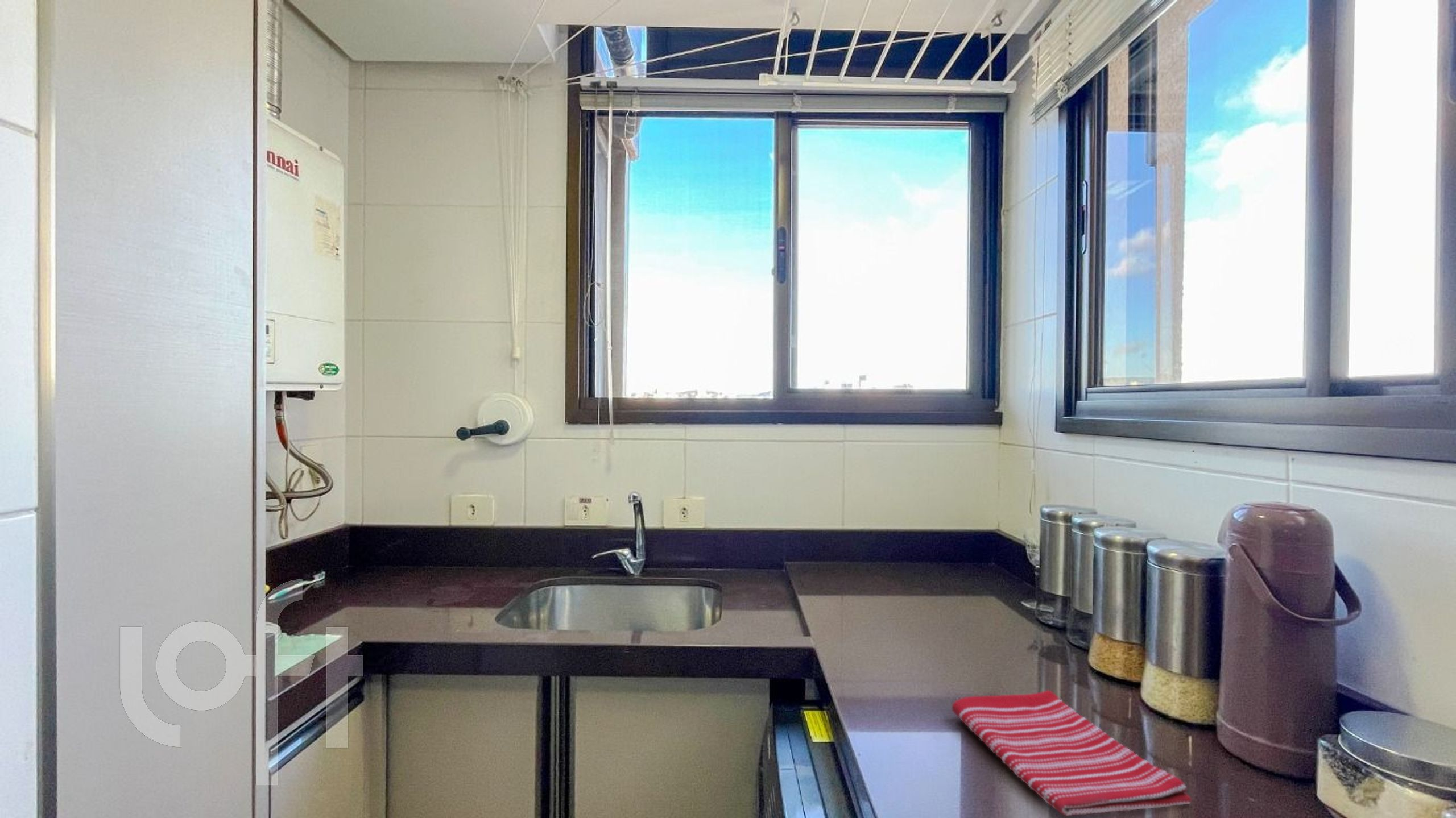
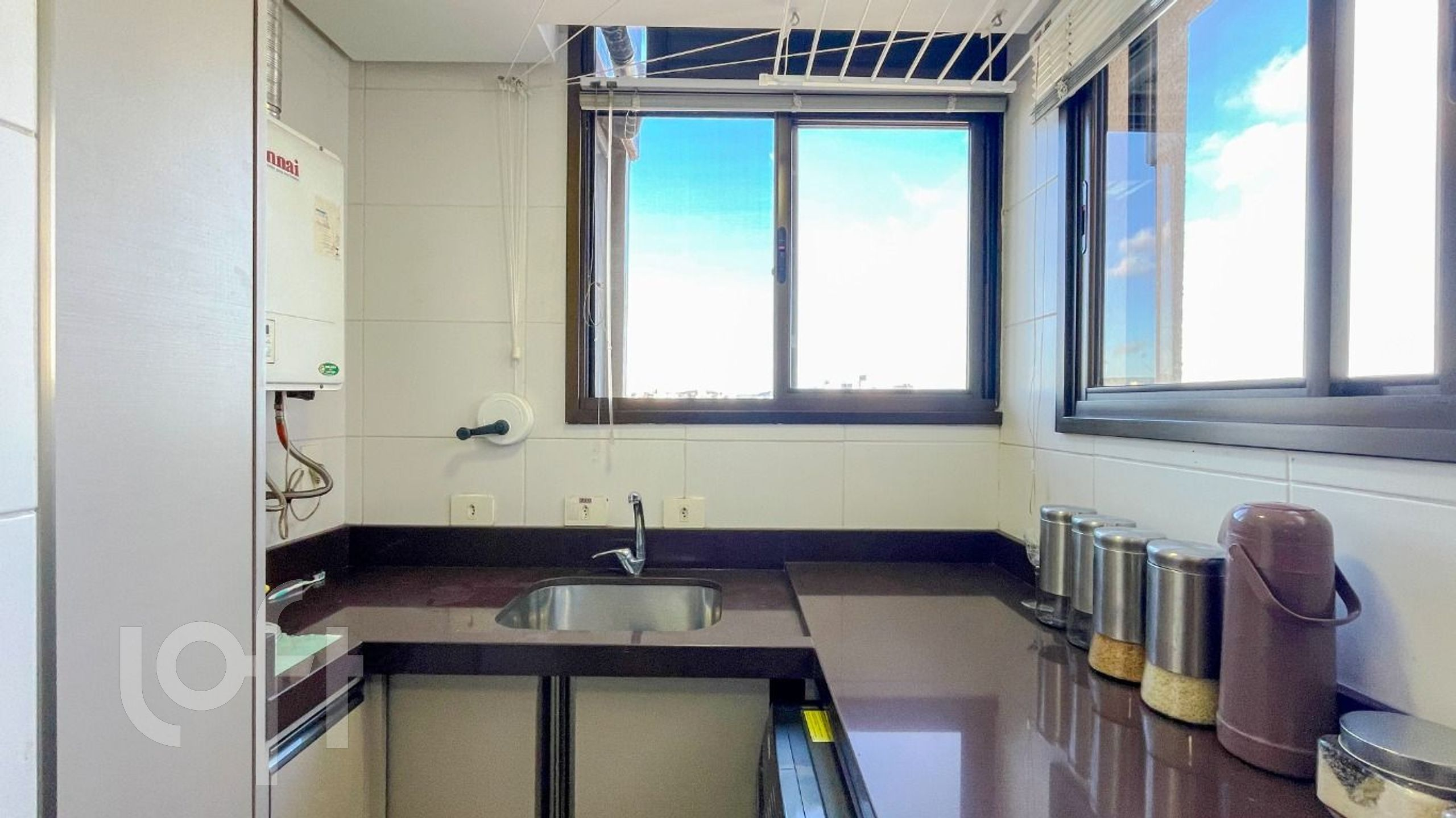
- dish towel (1055, 744)
